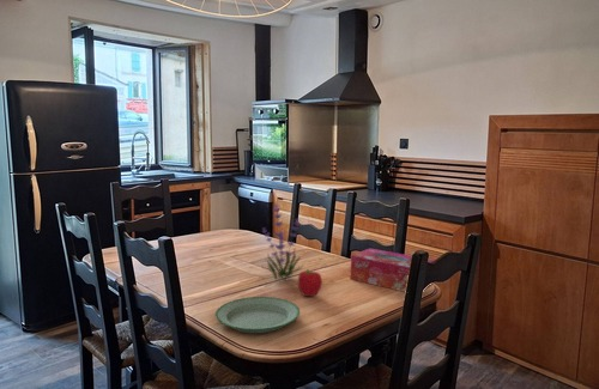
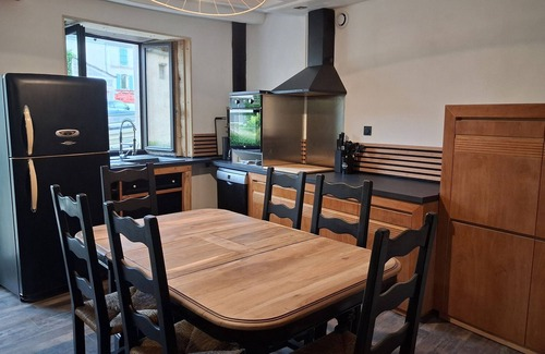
- fruit (309, 282)
- plate (258, 315)
- plant (282, 242)
- tissue box (391, 269)
